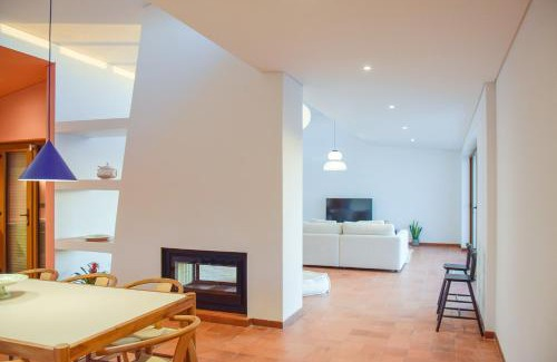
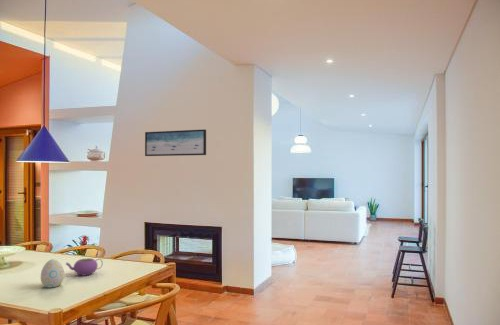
+ decorative egg (52, 272)
+ wall art (174, 143)
+ teapot (84, 267)
